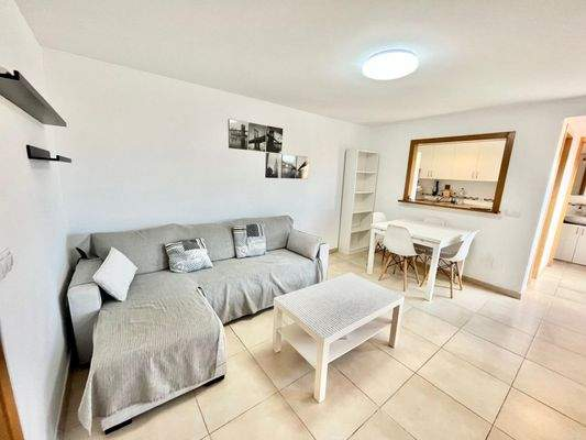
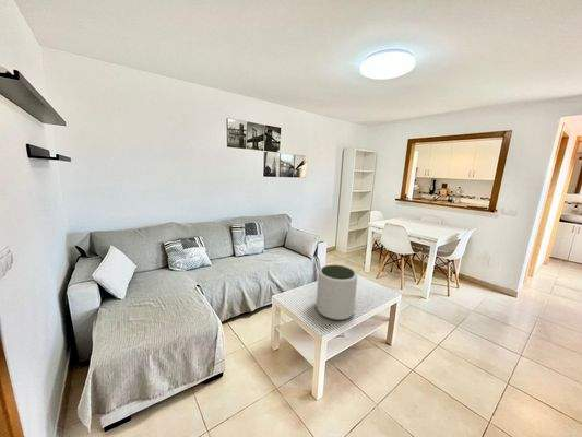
+ plant pot (335, 291)
